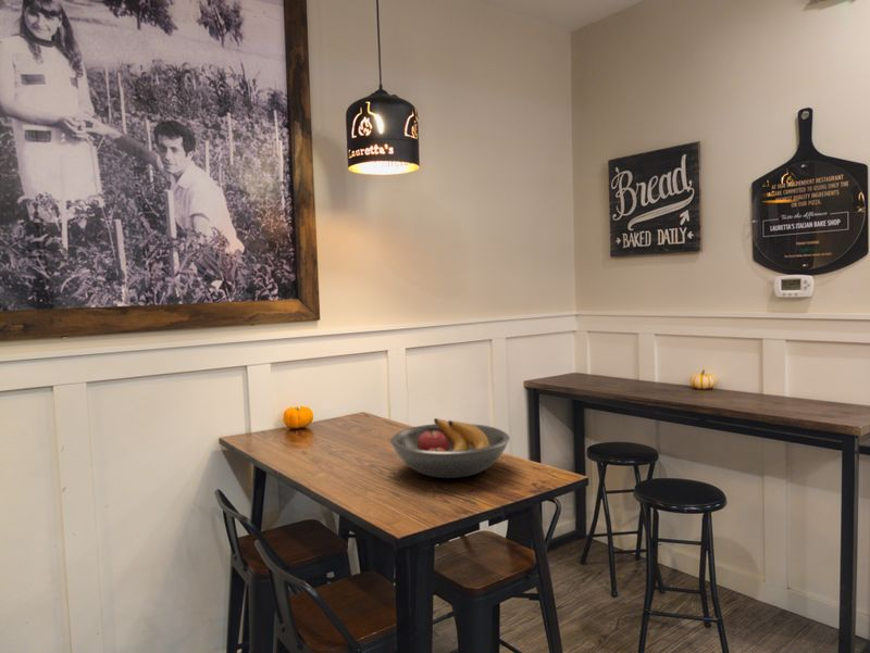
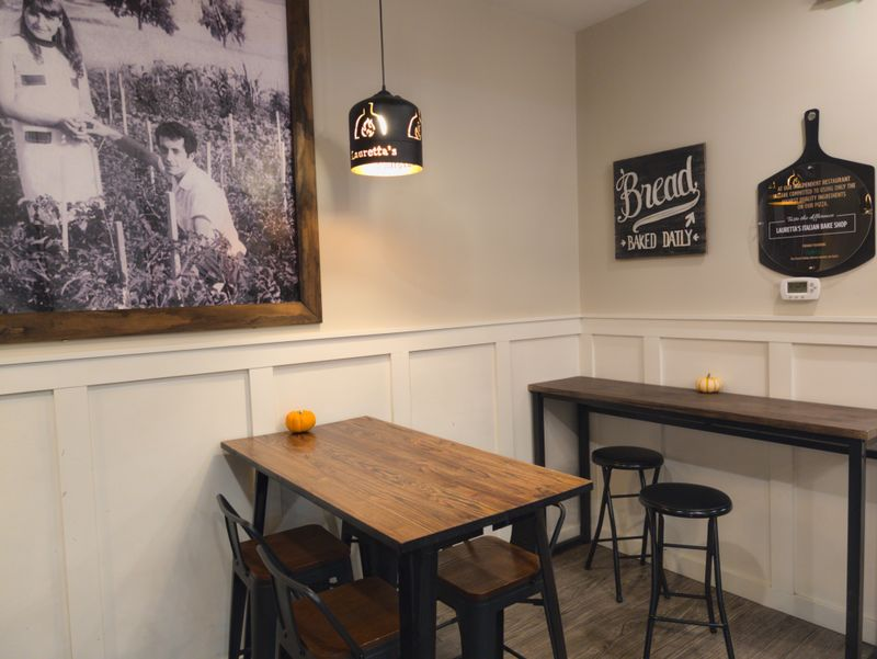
- fruit bowl (449, 449)
